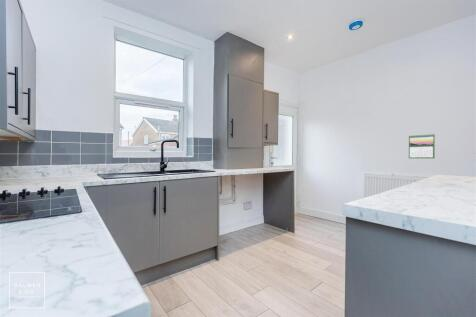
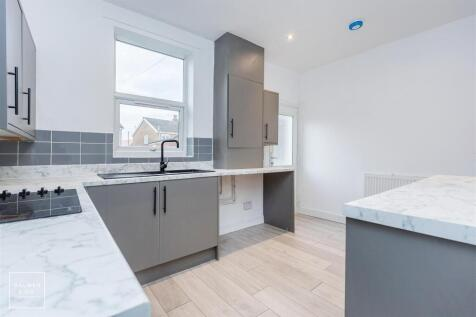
- calendar (421, 146)
